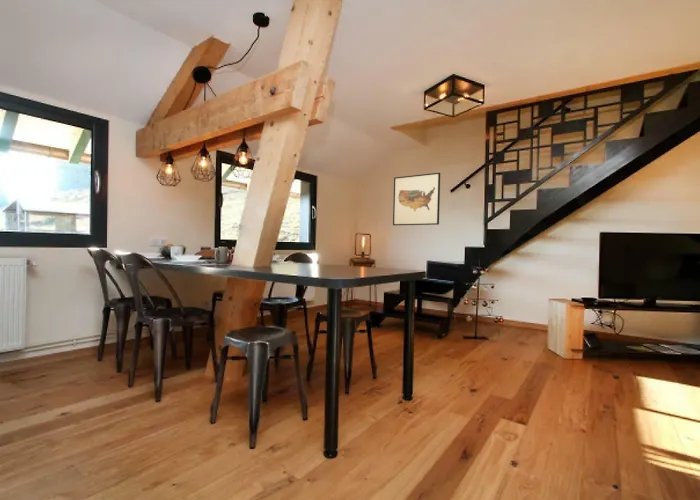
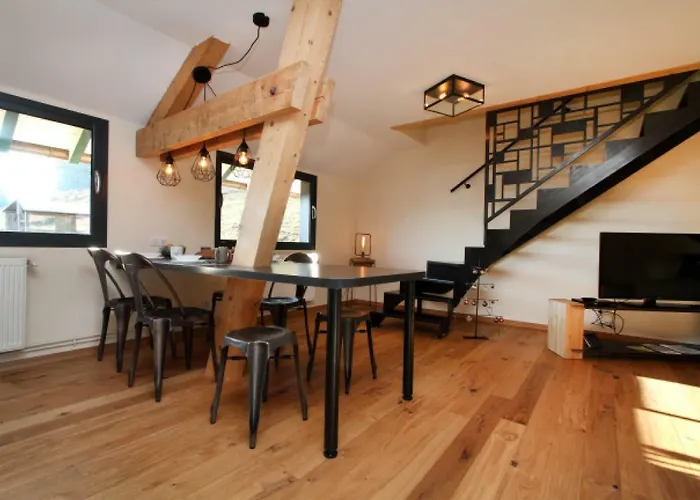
- wall art (415, 200)
